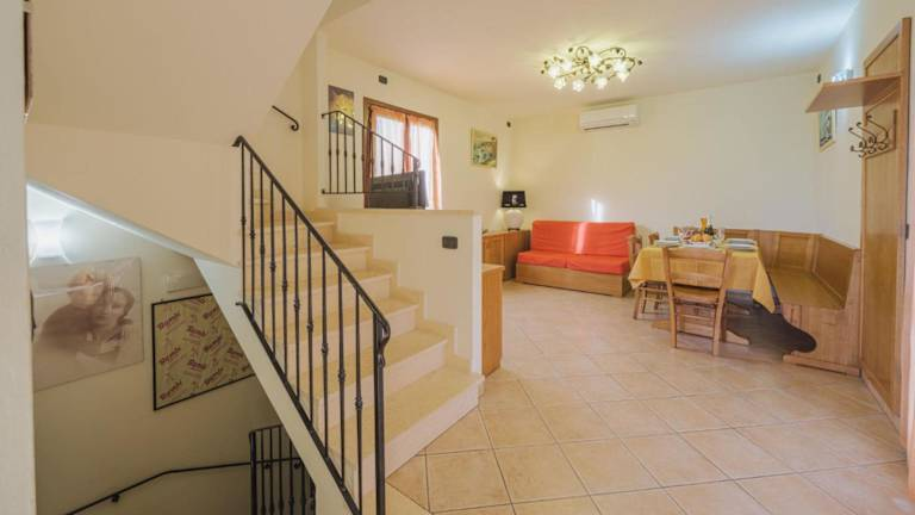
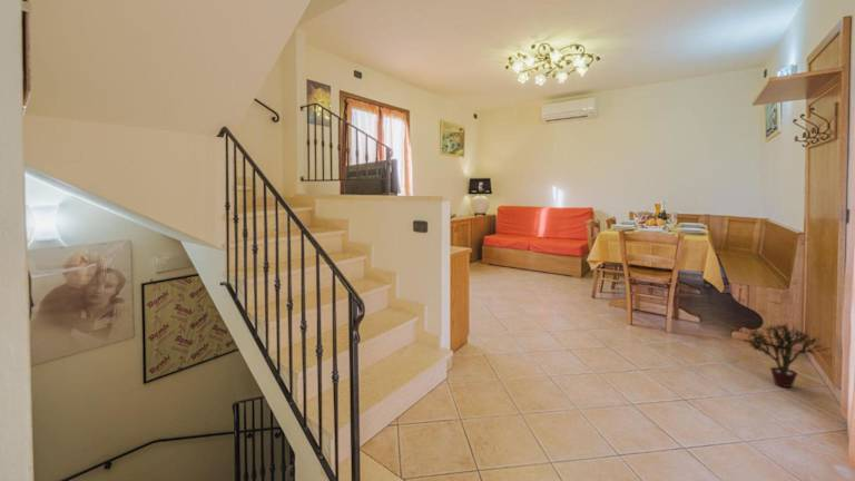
+ potted plant (783, 354)
